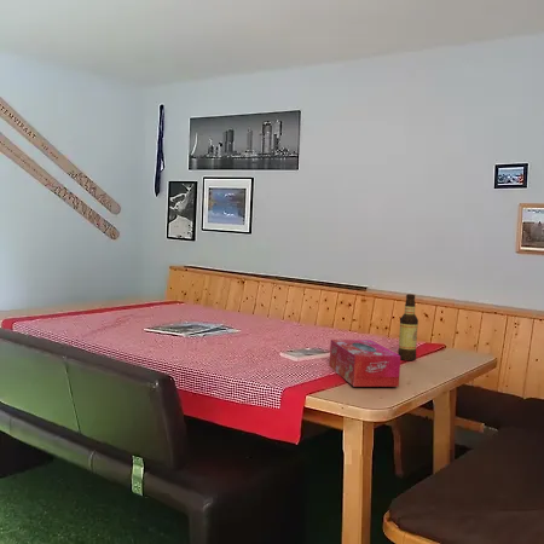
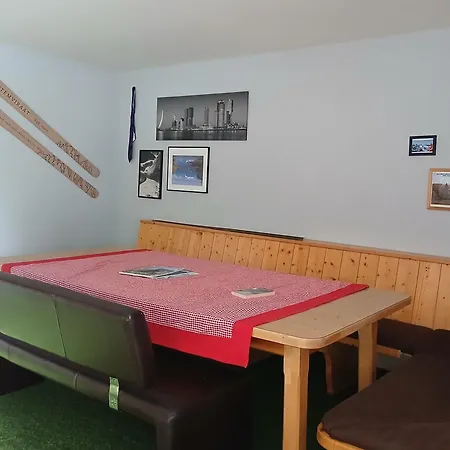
- tissue box (363, 361)
- bottle (409, 326)
